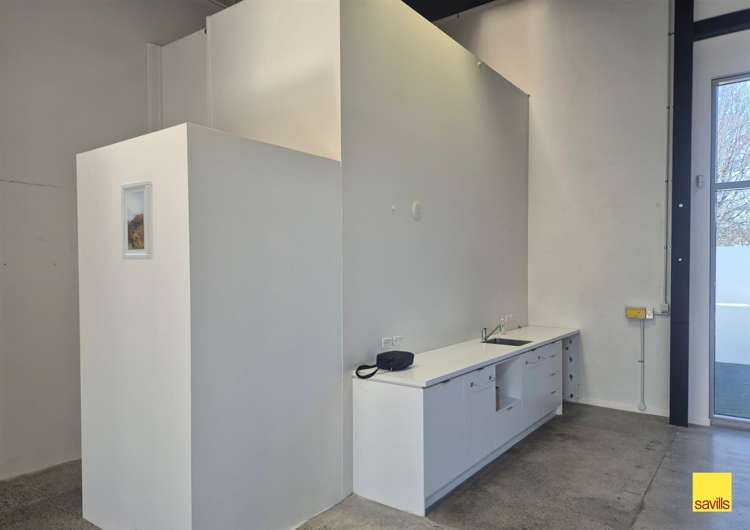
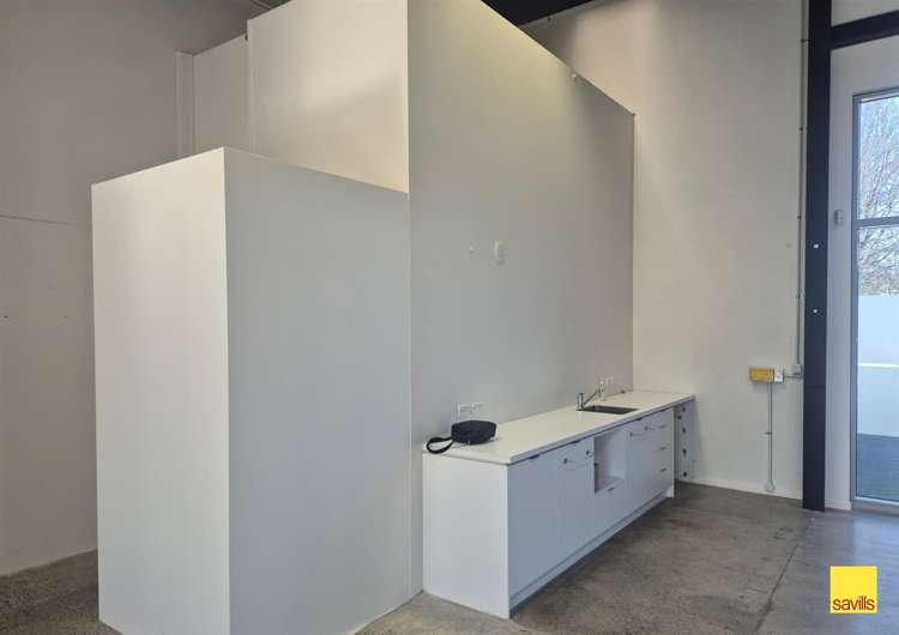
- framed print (136, 220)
